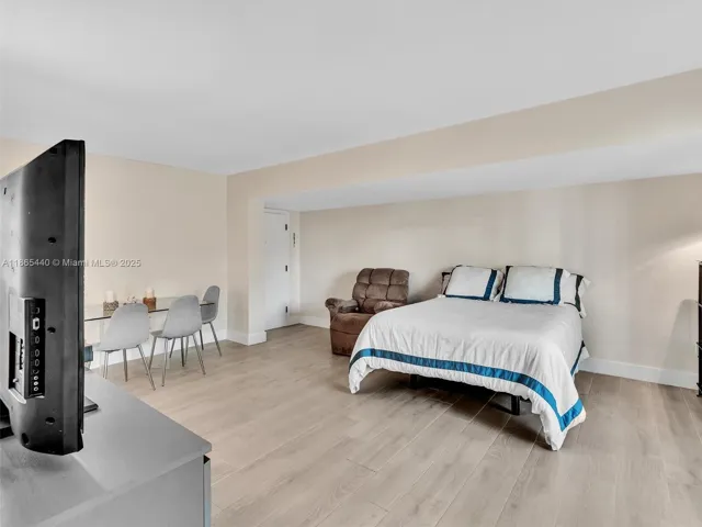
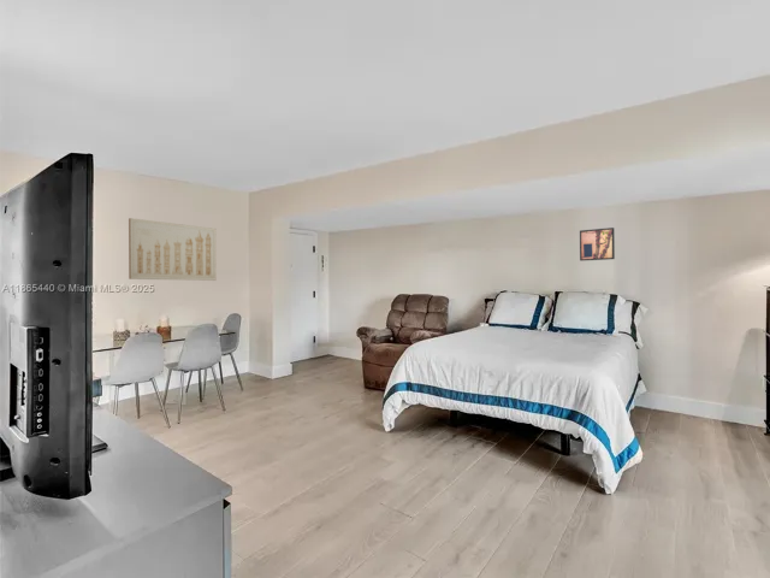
+ wall art (176, 252)
+ wall art (597, 244)
